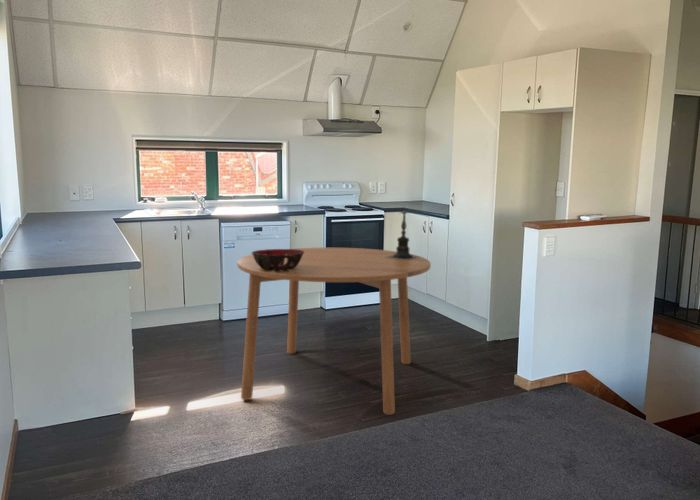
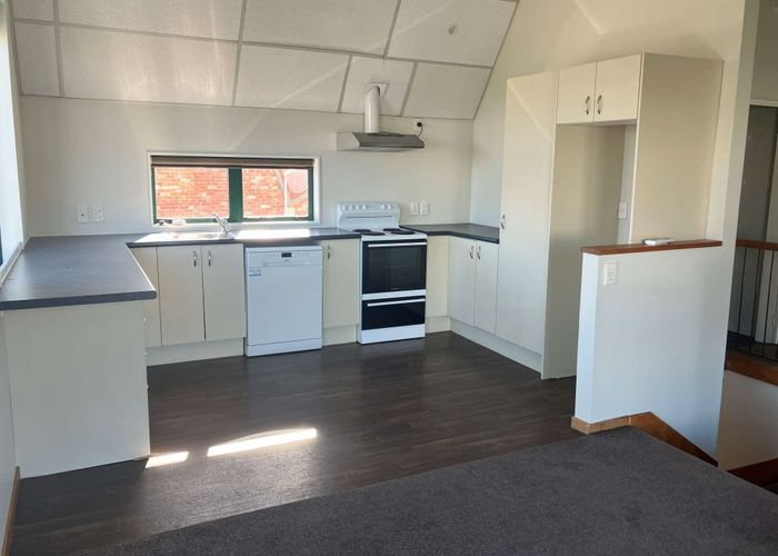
- candle holder (403, 230)
- decorative bowl (278, 259)
- dining table (297, 312)
